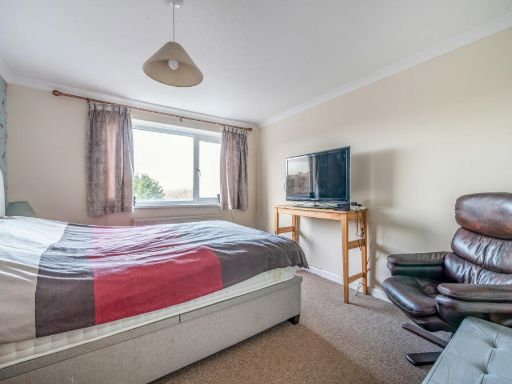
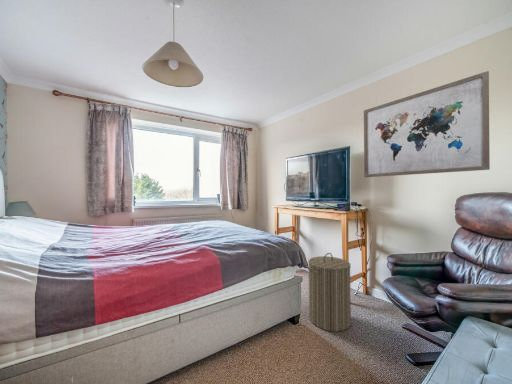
+ laundry hamper (329, 286)
+ wall art (414, 134)
